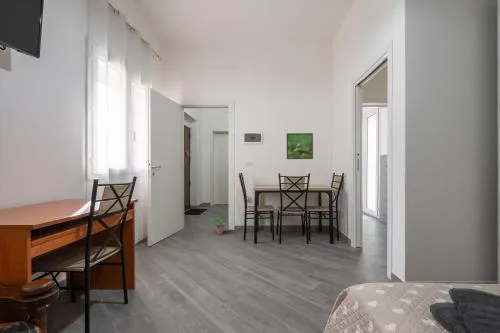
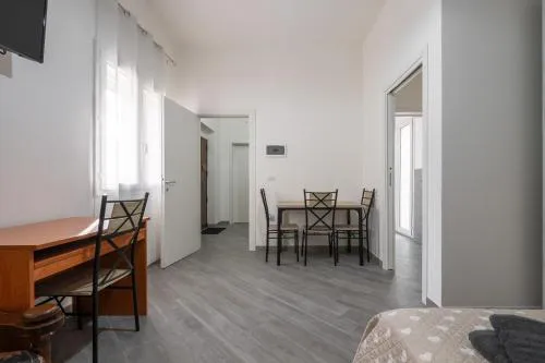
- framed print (299, 146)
- potted plant (220, 222)
